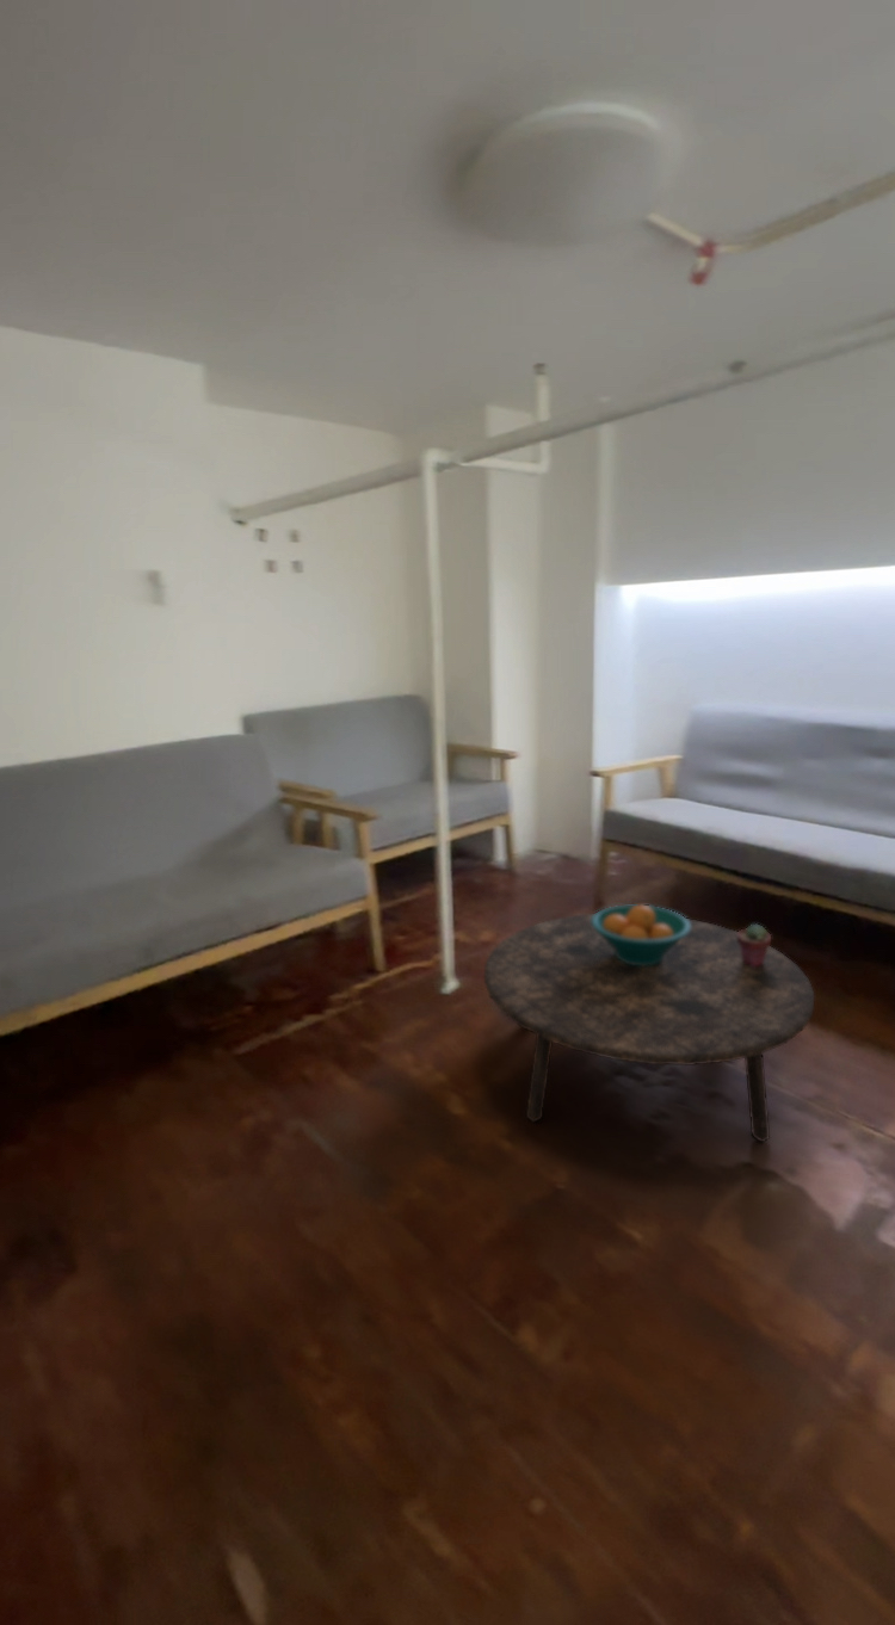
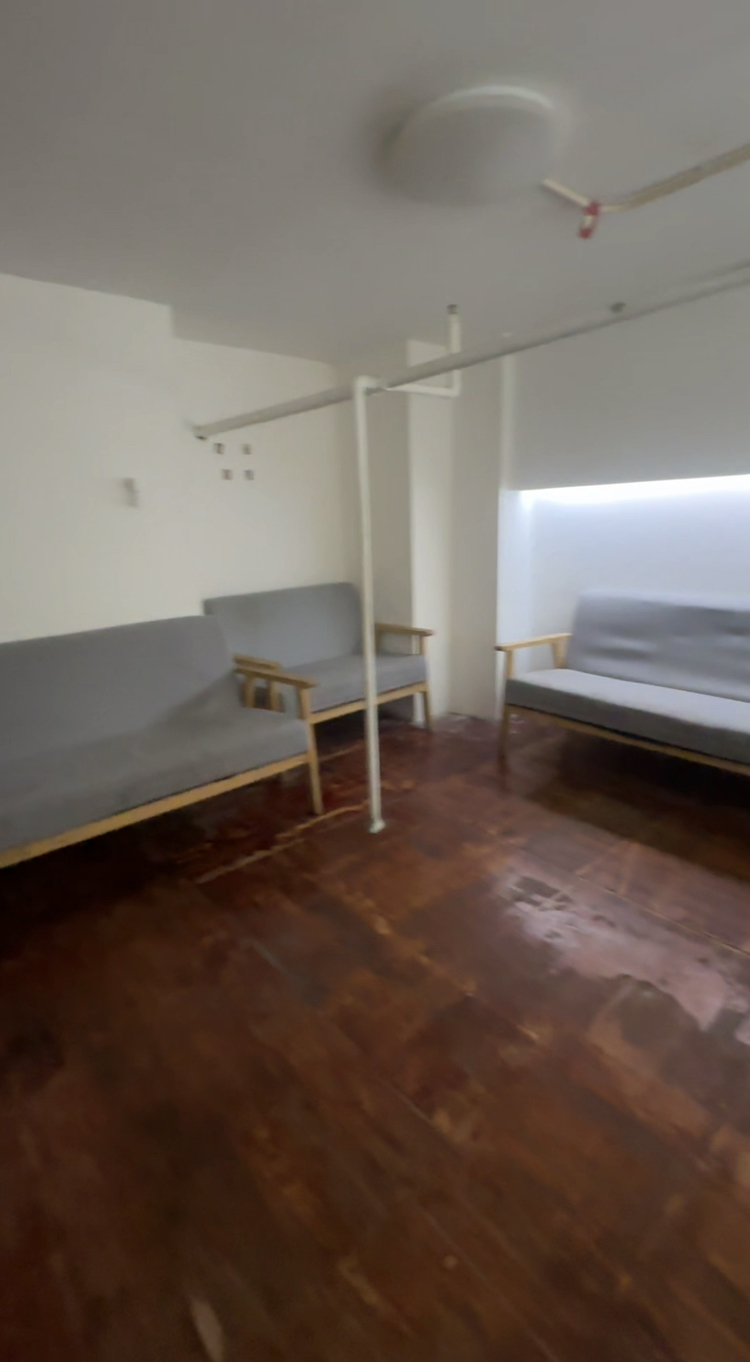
- potted succulent (753, 941)
- fruit bowl (640, 931)
- coffee table (638, 1018)
